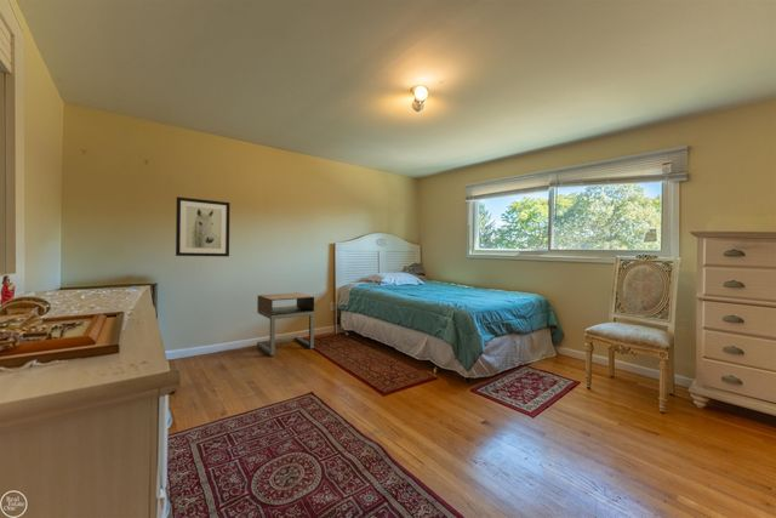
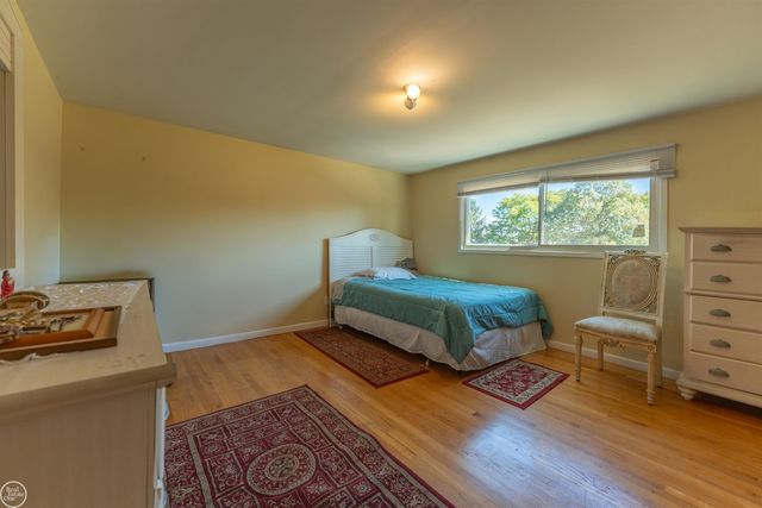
- nightstand (285, 317)
- wall art (204, 228)
